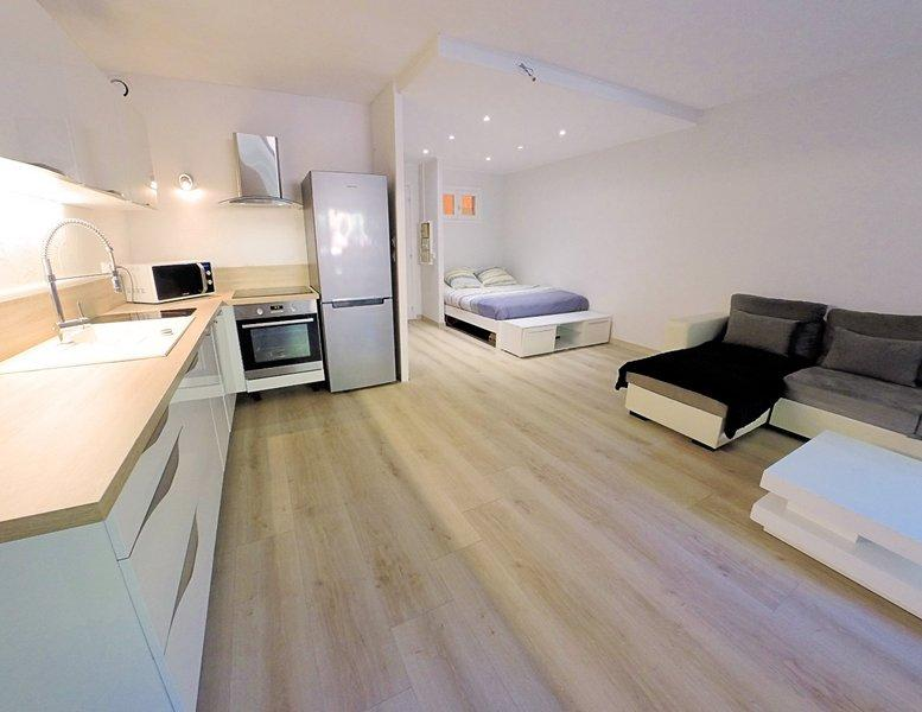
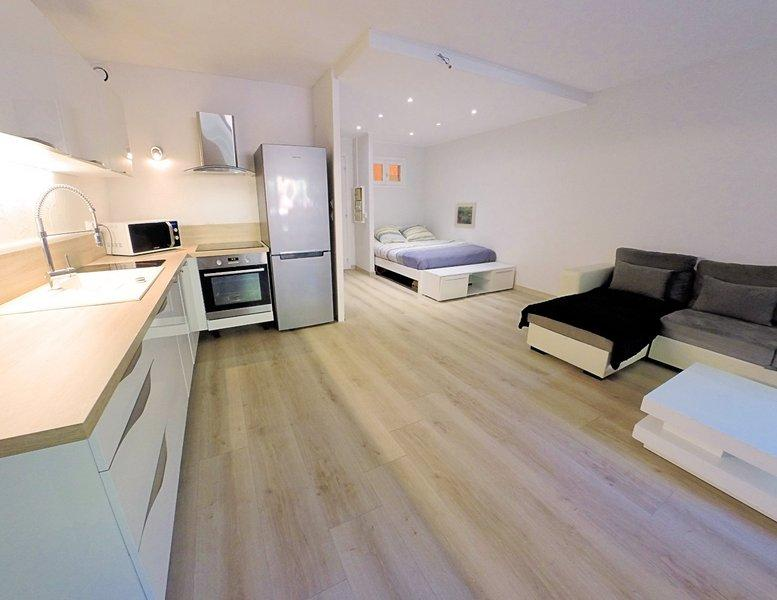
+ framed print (464, 215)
